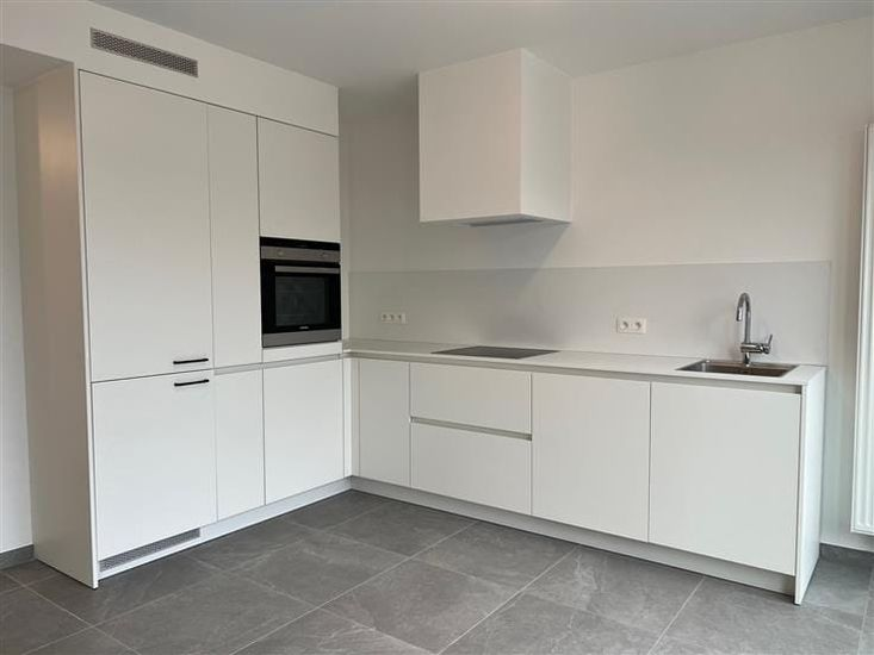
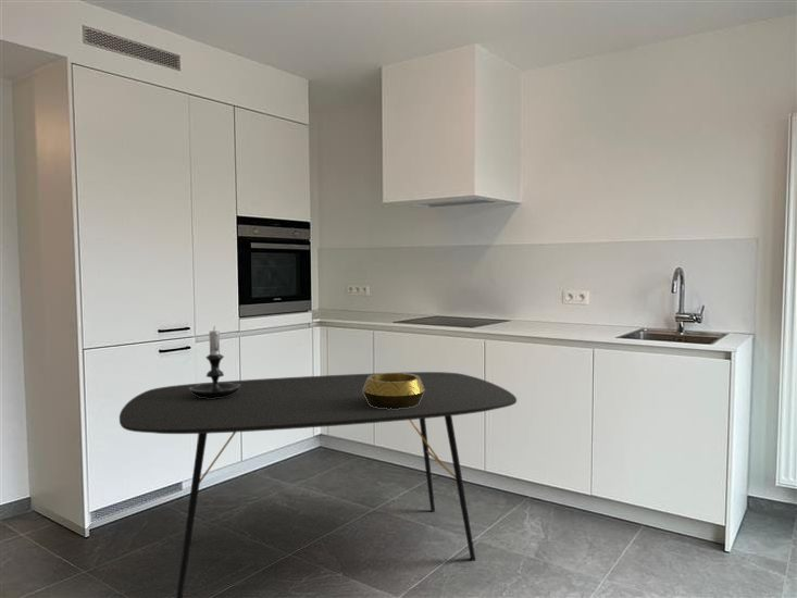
+ decorative bowl (394, 391)
+ candle holder (215, 362)
+ dining table (322, 426)
